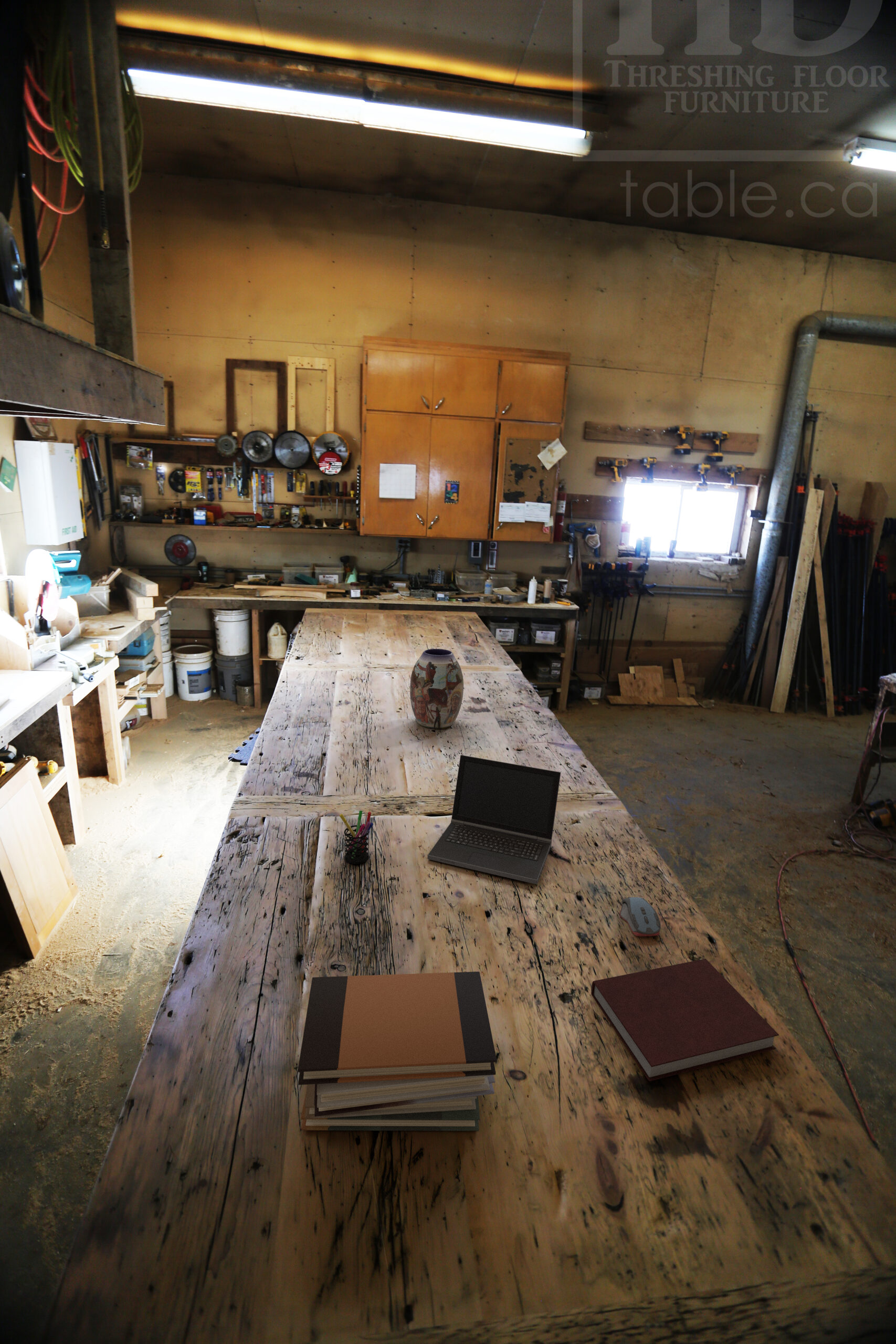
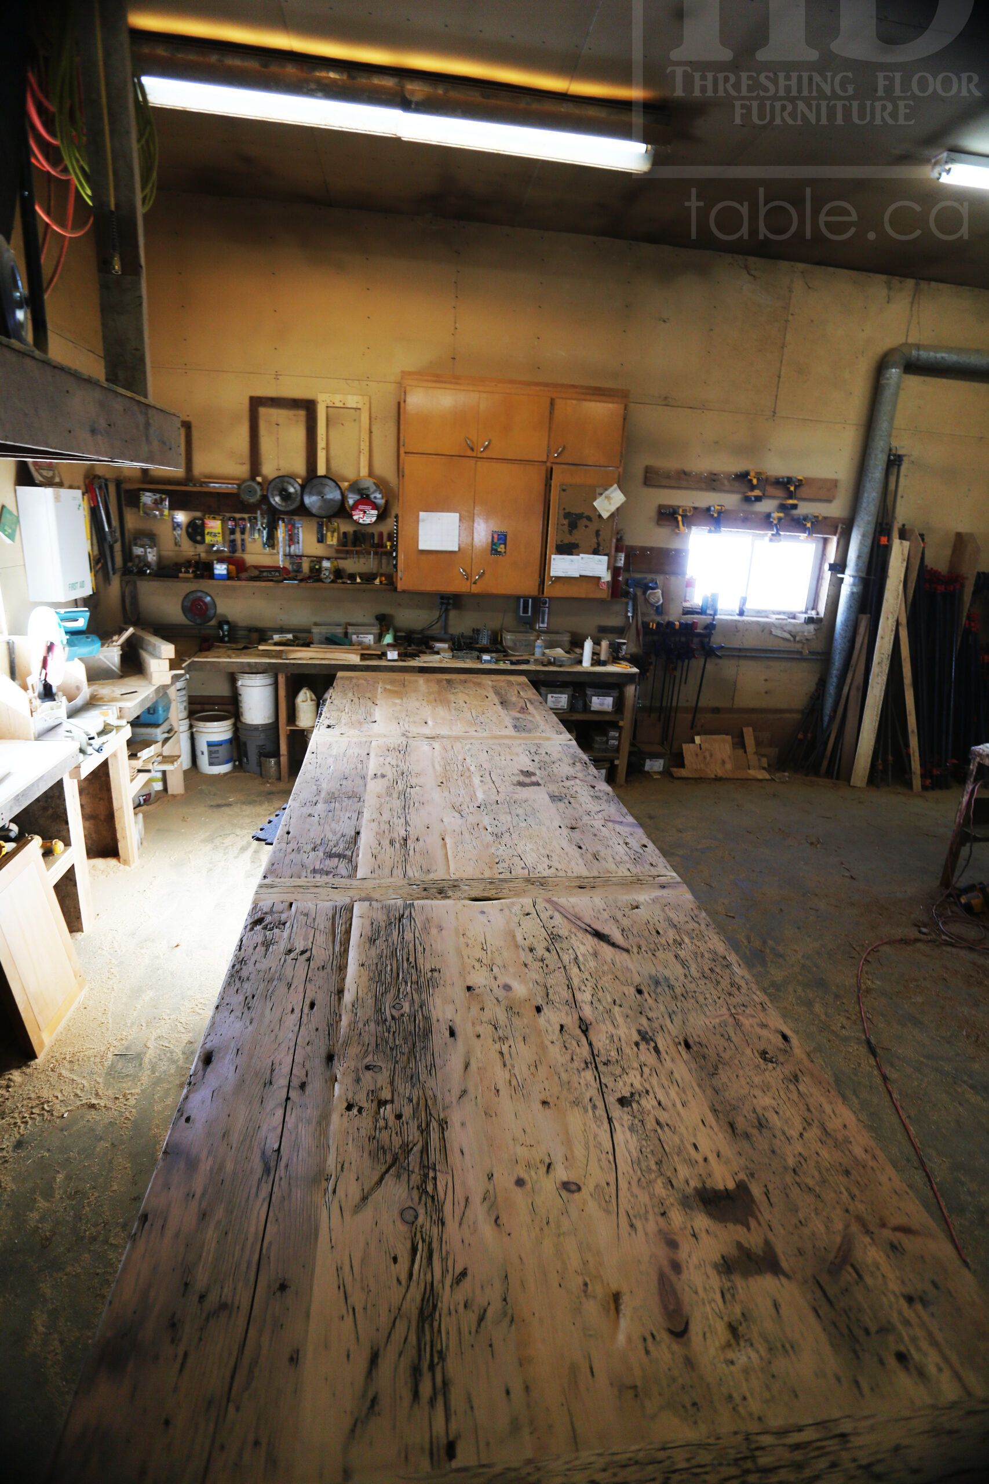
- book stack (398, 1050)
- laptop computer (496, 814)
- computer mouse (639, 912)
- notebook (680, 1013)
- vase (436, 688)
- pen holder (359, 833)
